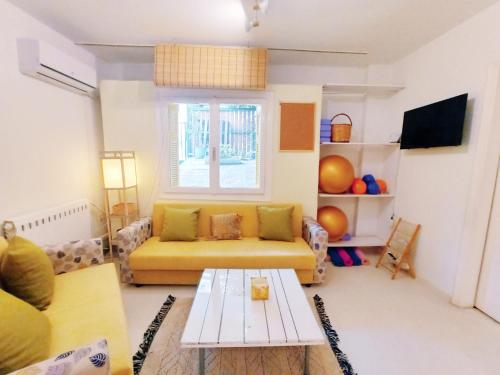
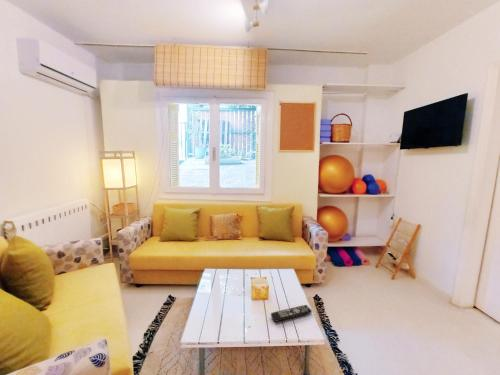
+ remote control (291, 313)
